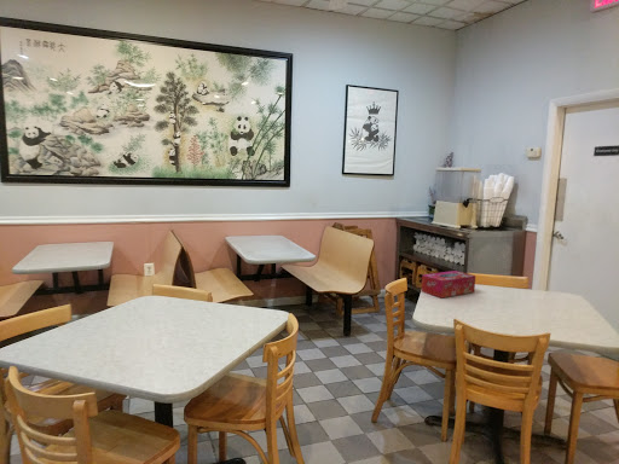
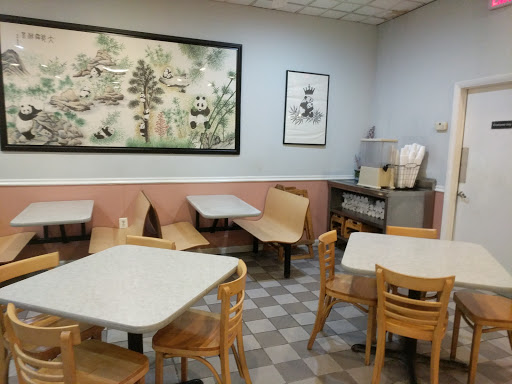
- tissue box (447, 283)
